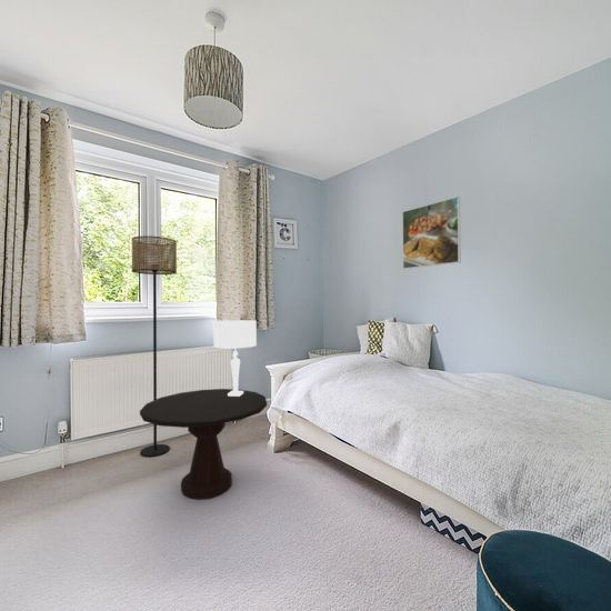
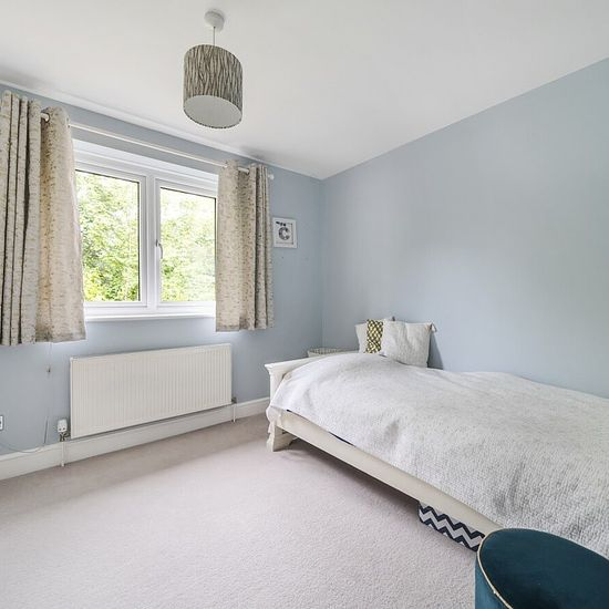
- floor lamp (154, 344)
- side table (207, 443)
- table lamp (236, 357)
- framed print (429, 234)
